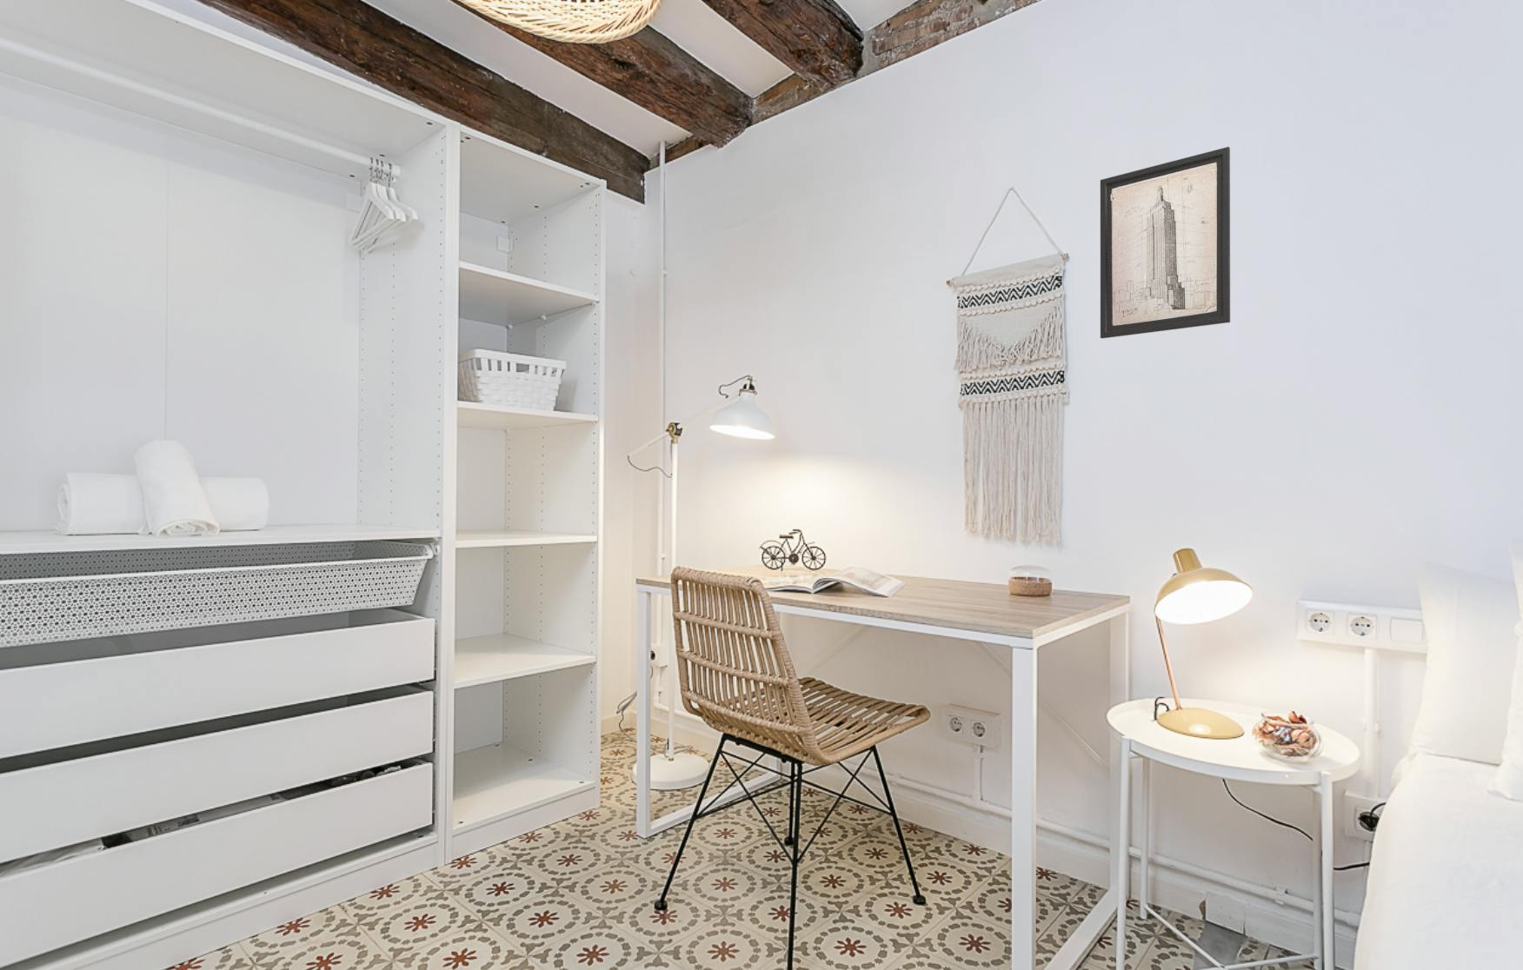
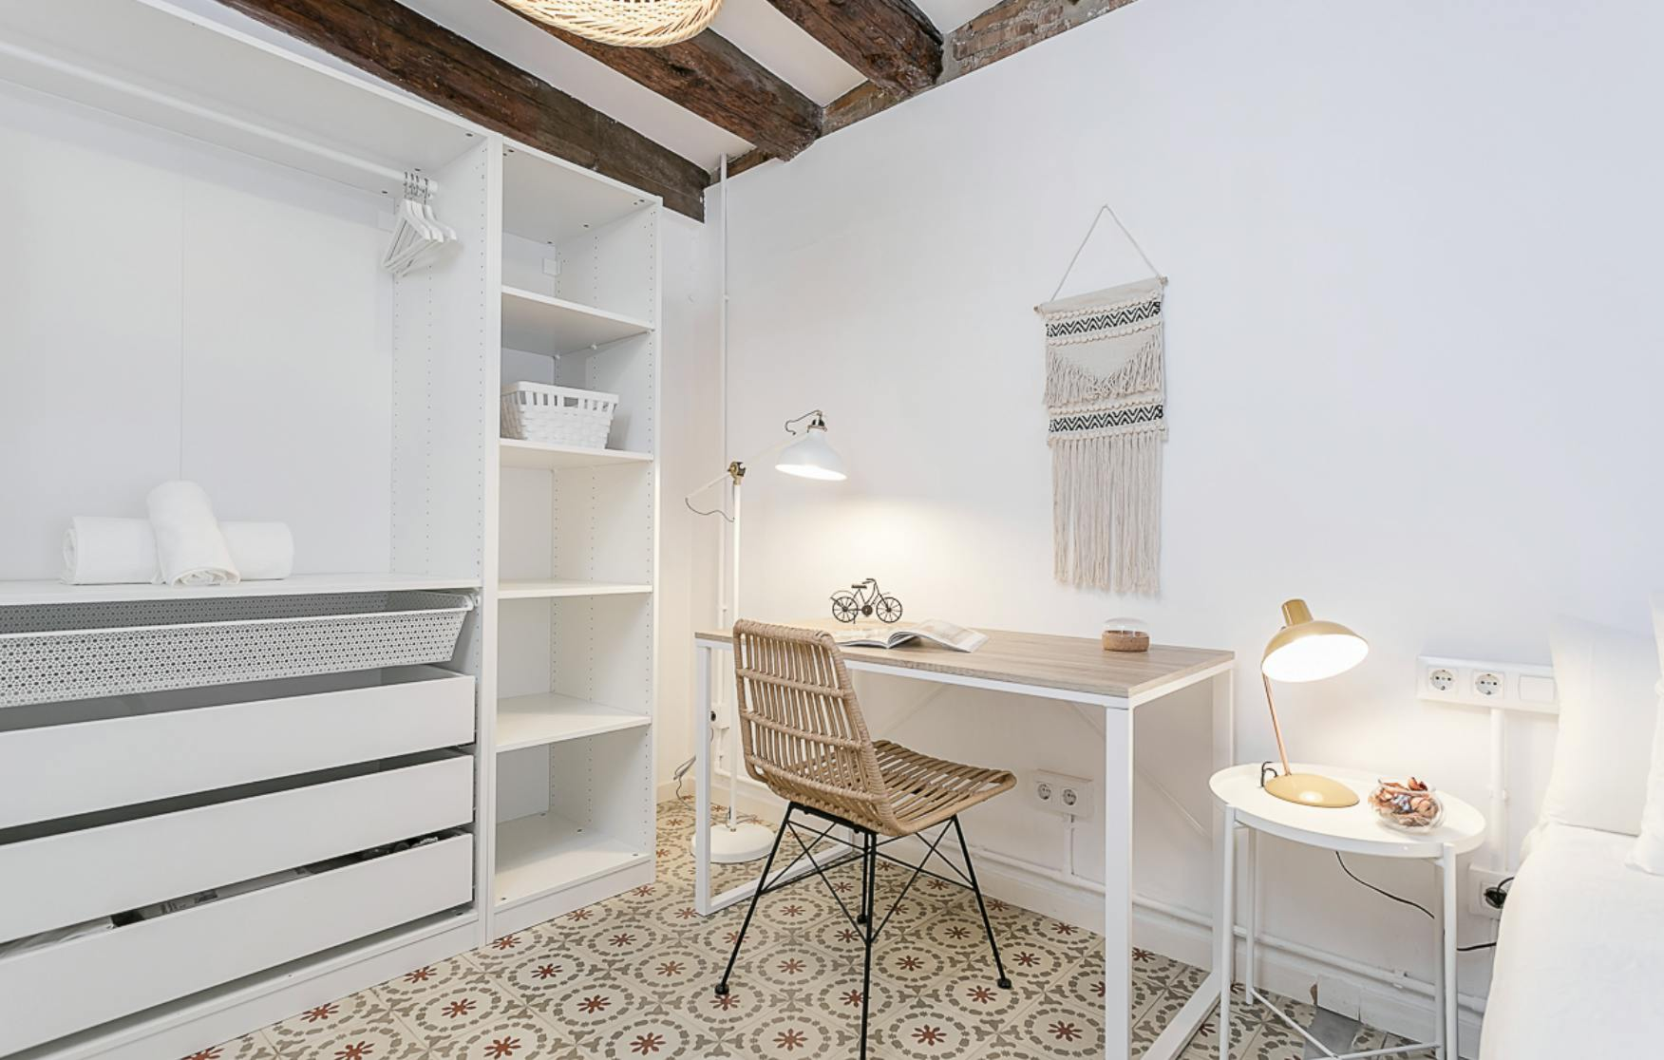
- wall art (1161, 246)
